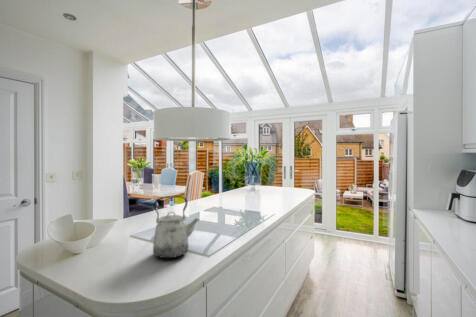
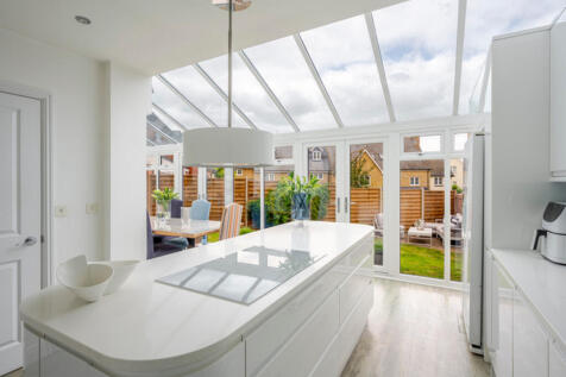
- kettle (177, 224)
